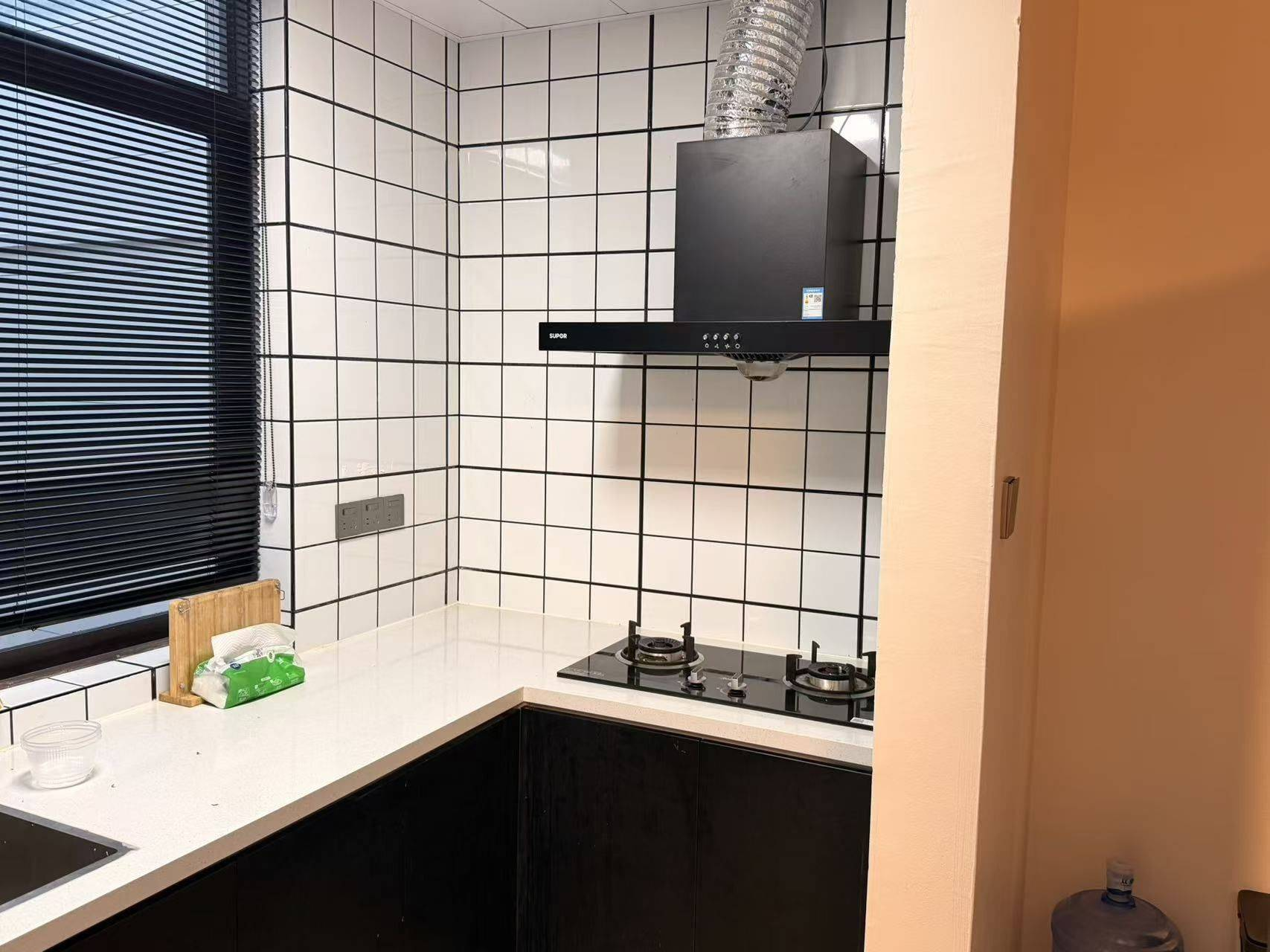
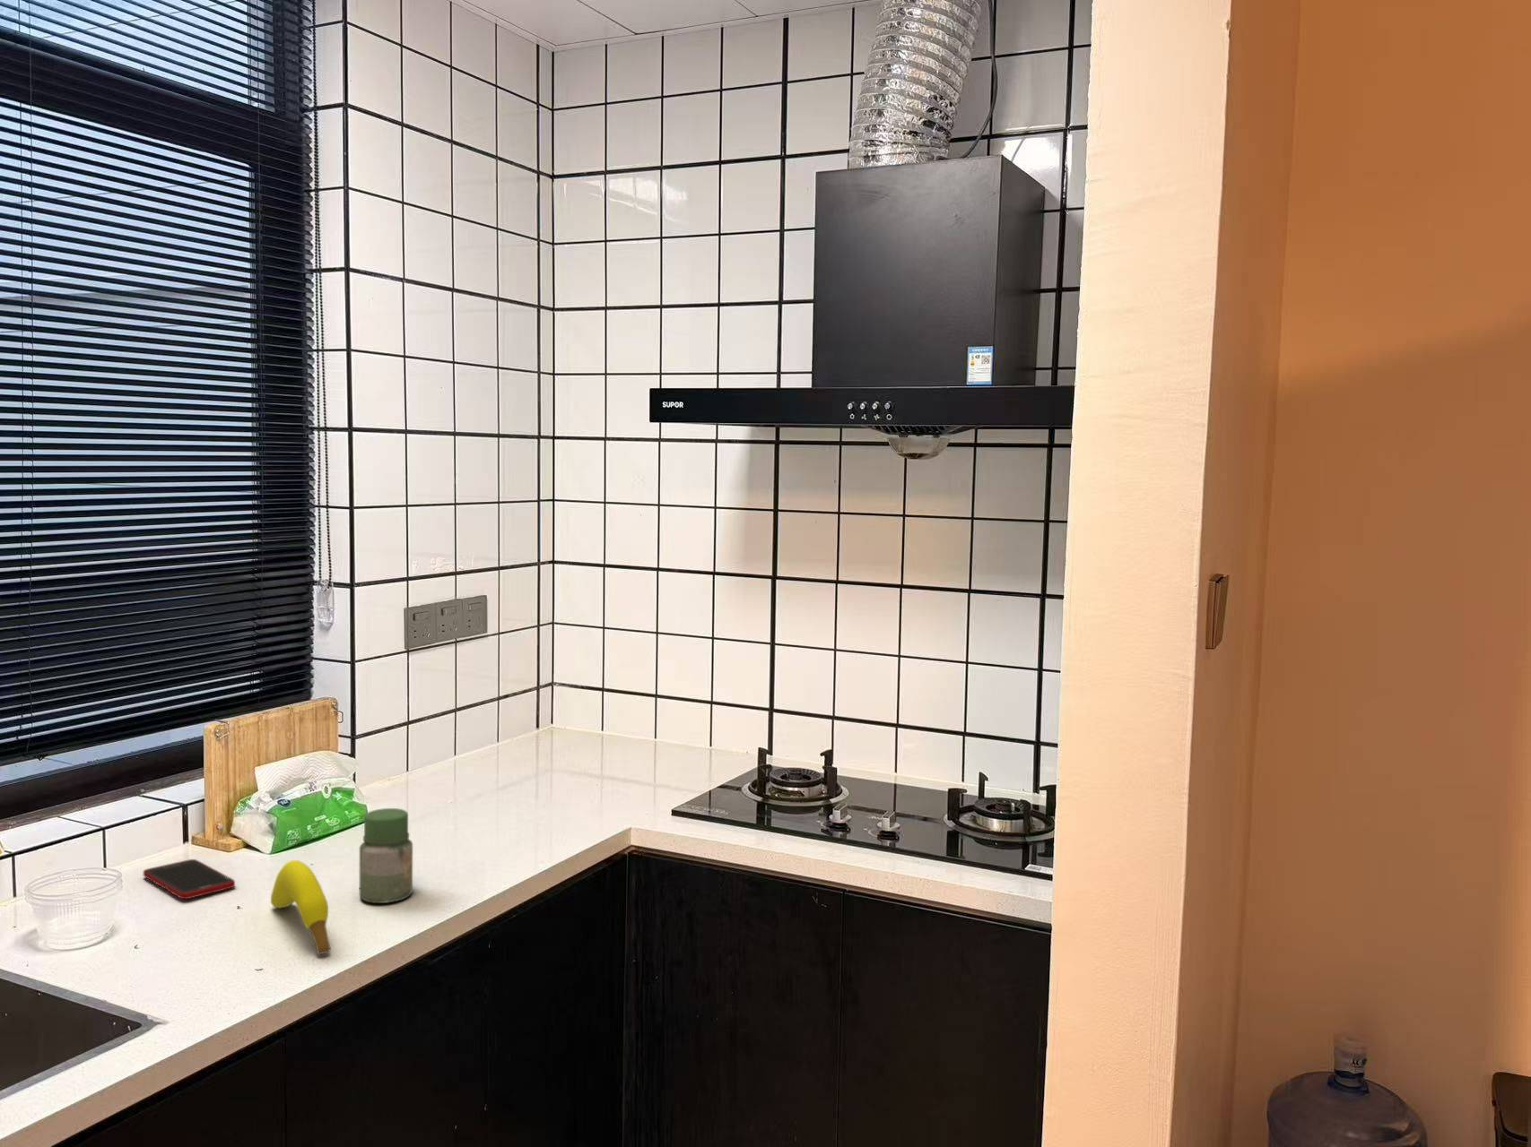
+ jar (386, 854)
+ banana (299, 894)
+ cell phone (188, 878)
